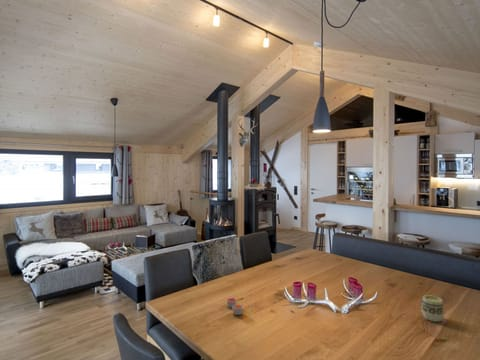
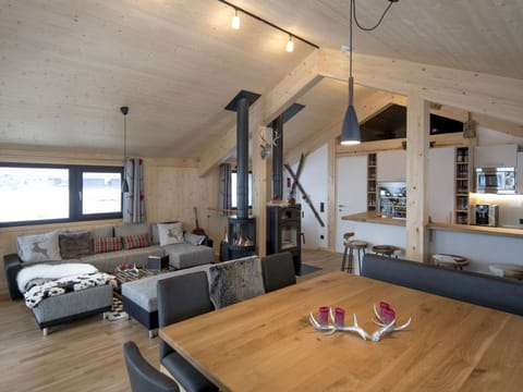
- cup (432, 308)
- candle (234, 305)
